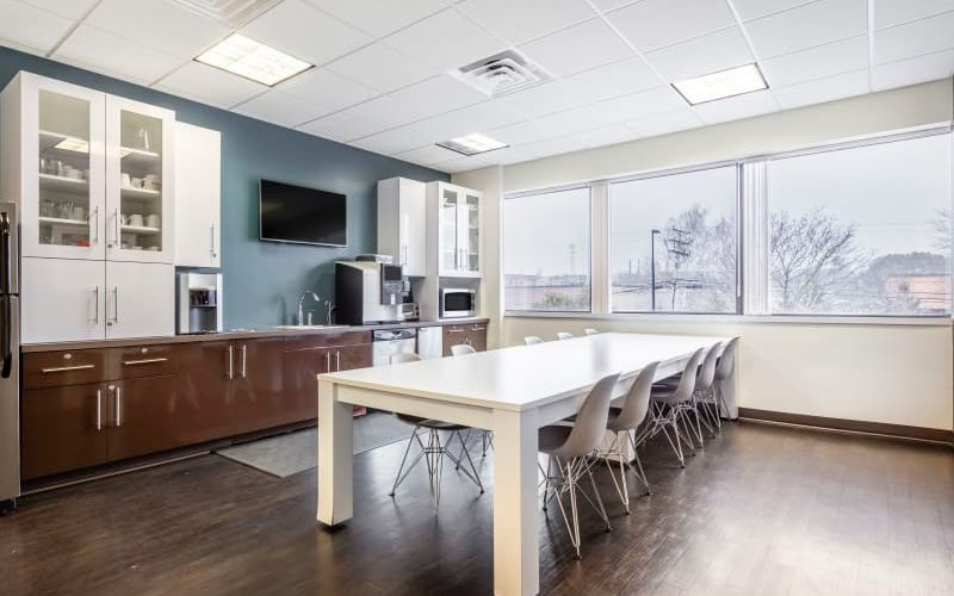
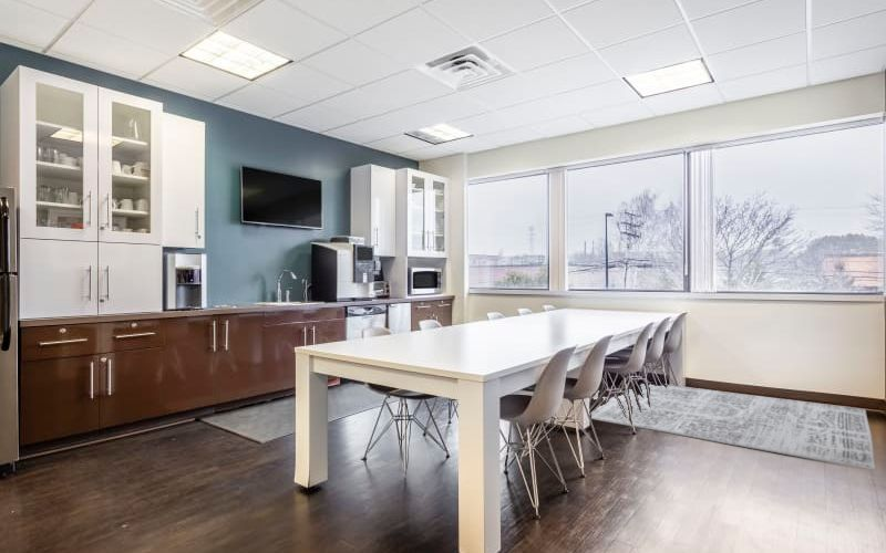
+ rug (690, 407)
